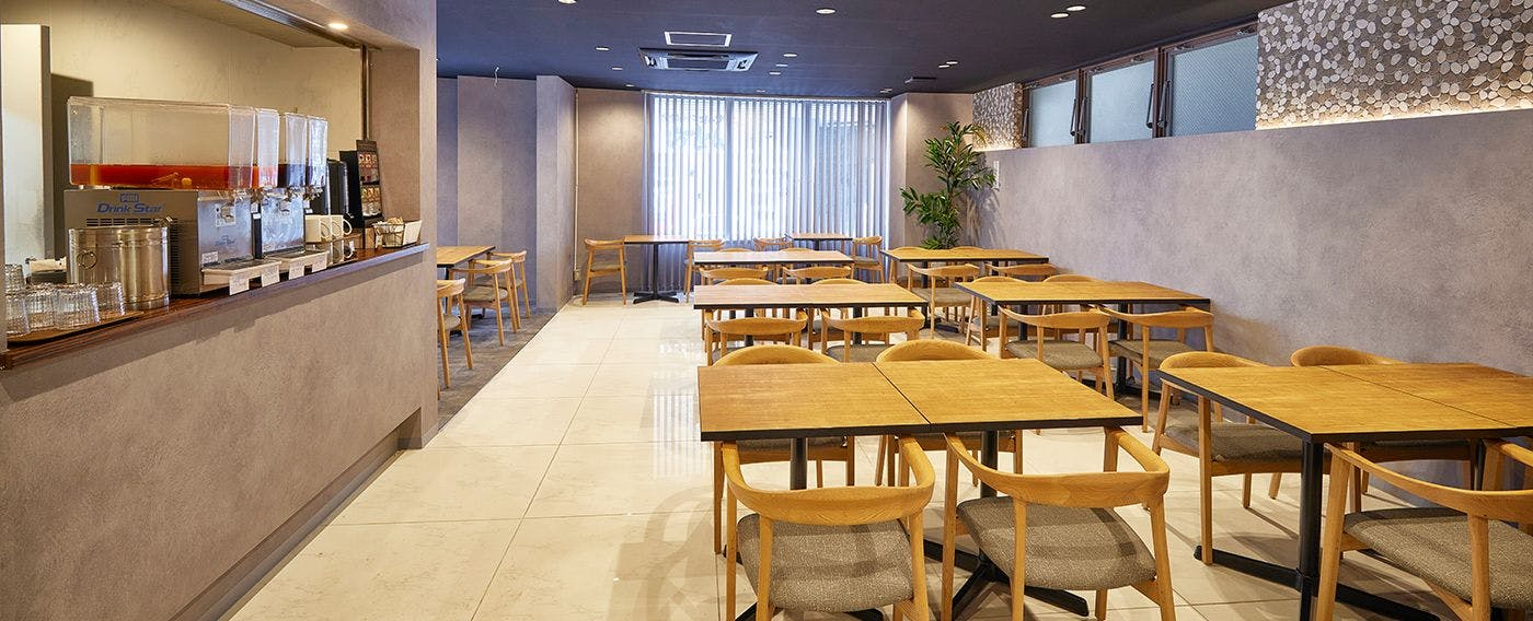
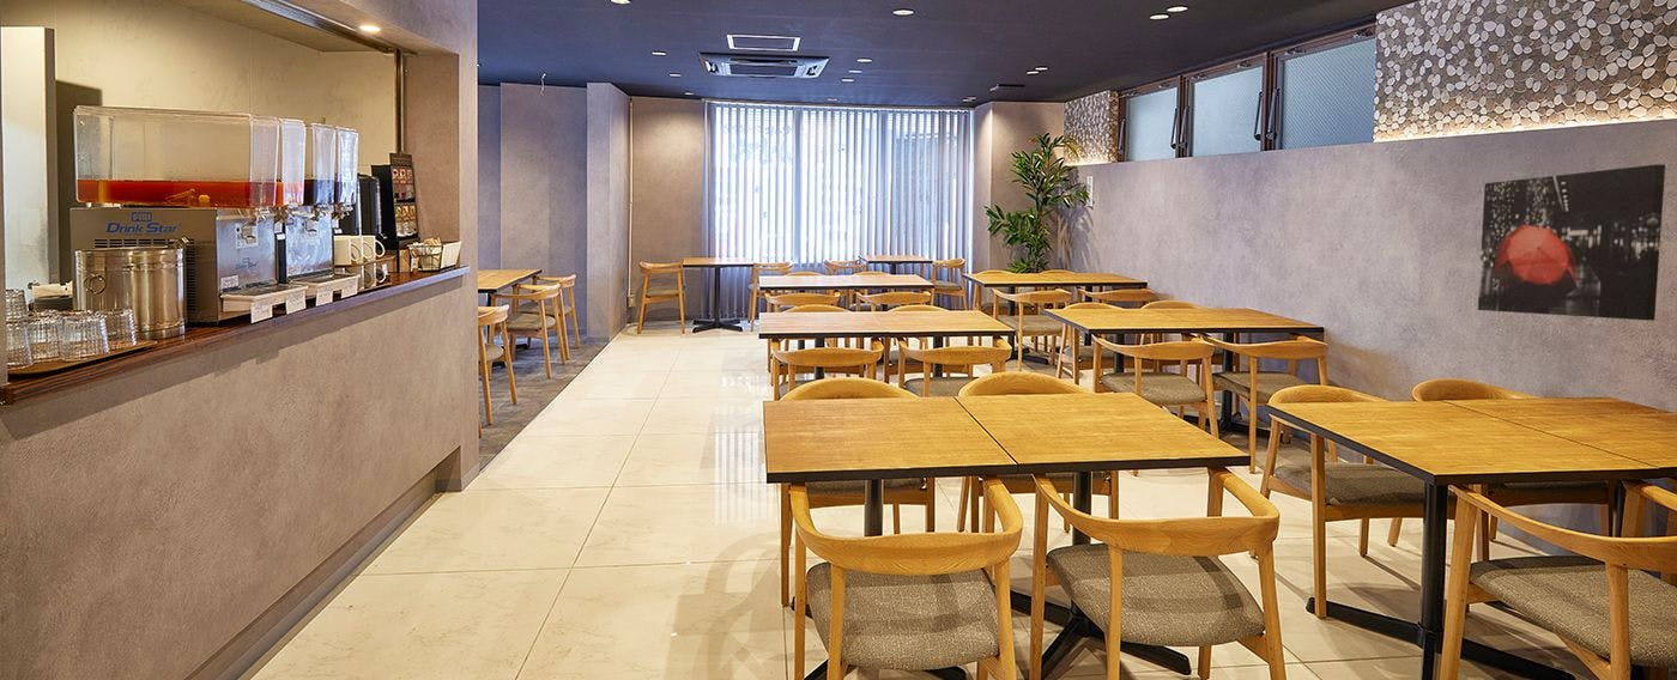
+ wall art (1561, 244)
